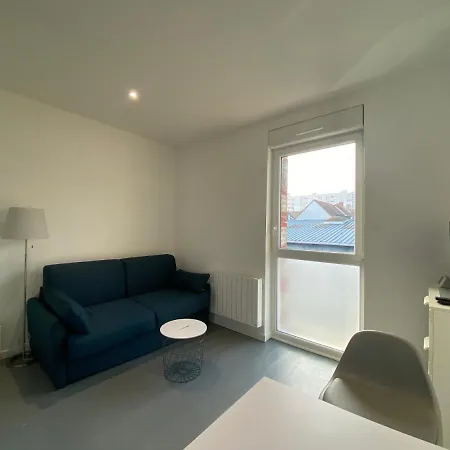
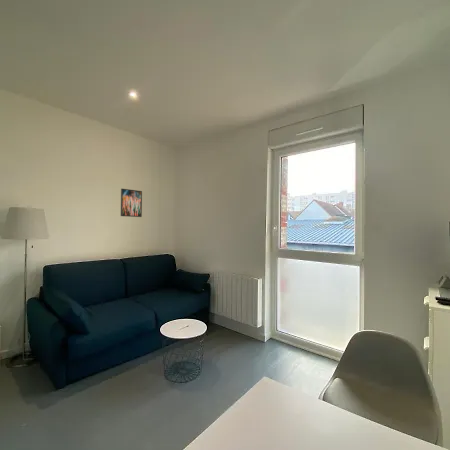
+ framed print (131, 203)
